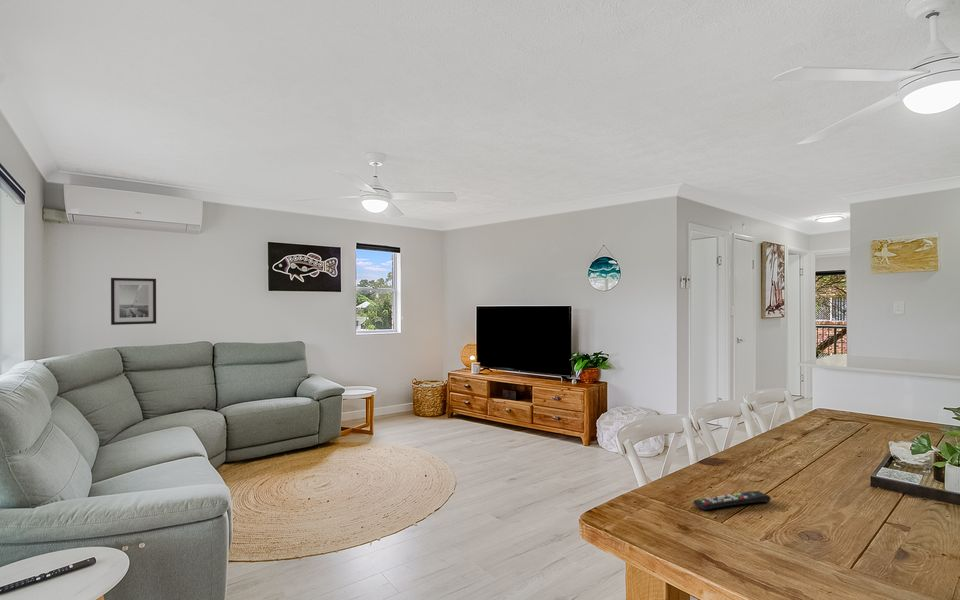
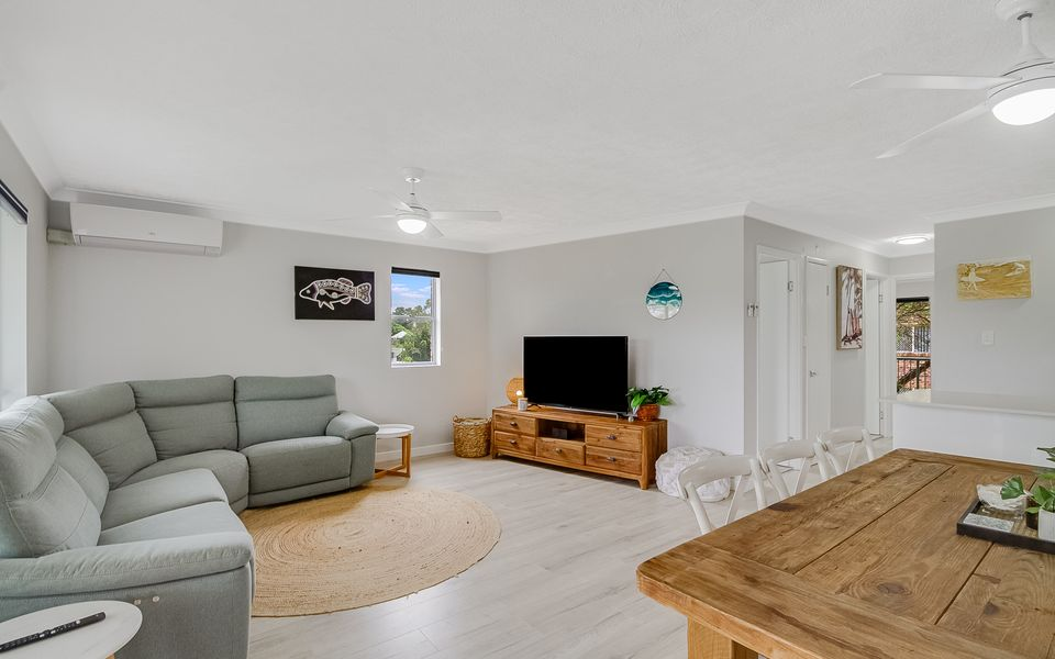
- remote control (732, 500)
- wall art (134, 301)
